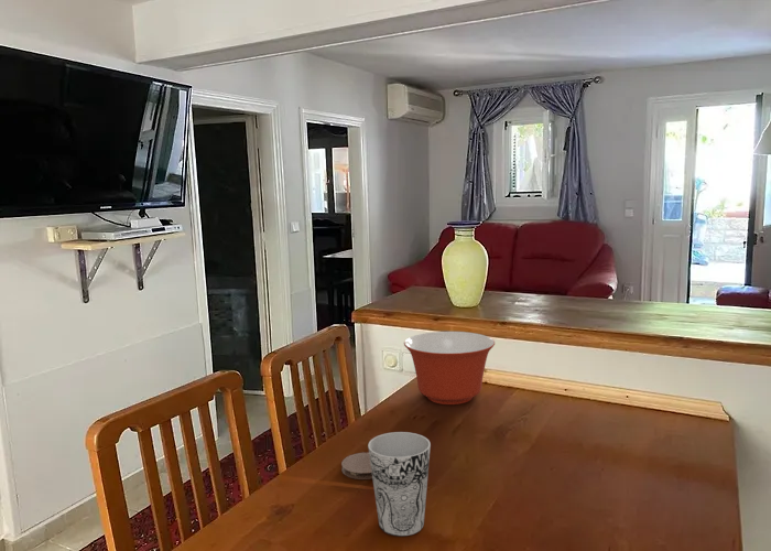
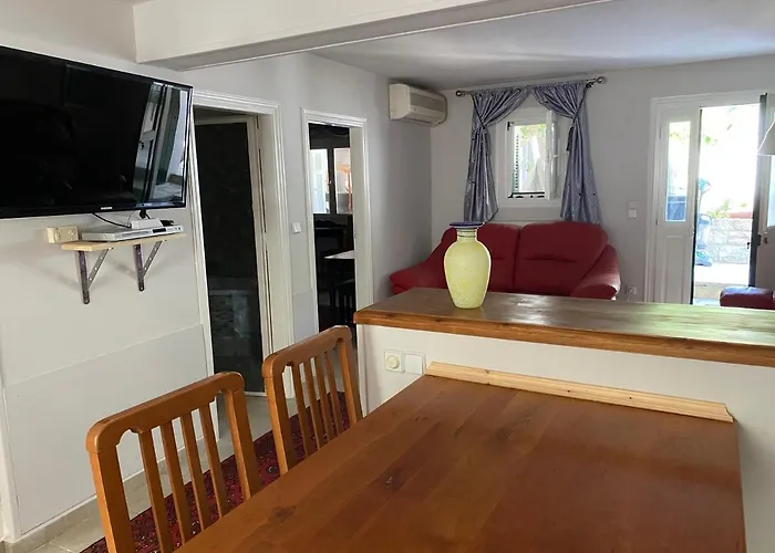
- coaster (365, 465)
- mixing bowl (449, 369)
- cup (400, 484)
